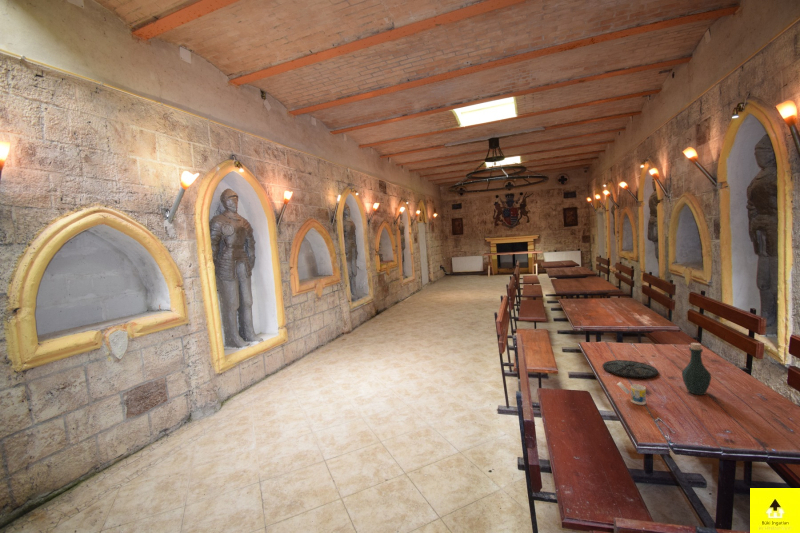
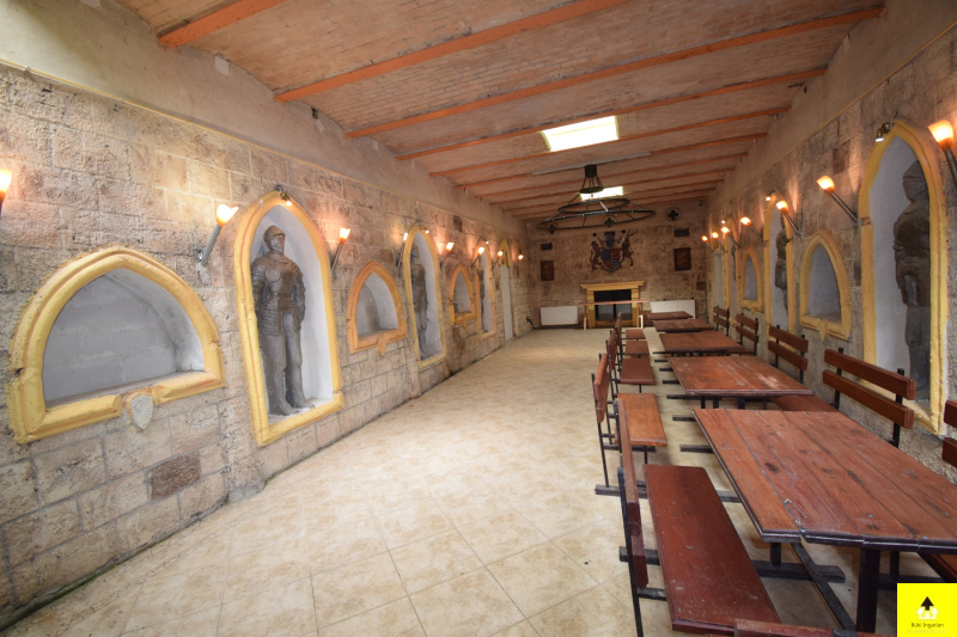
- cup (631, 392)
- bottle (696, 368)
- plate (629, 366)
